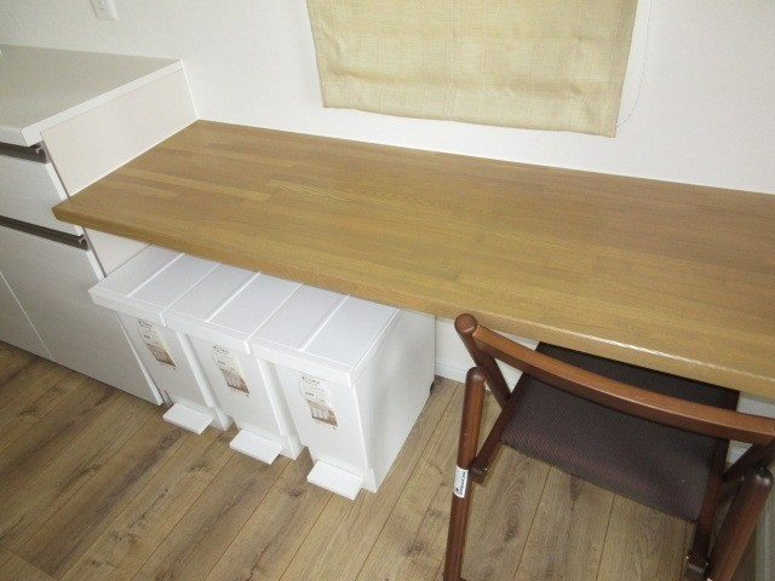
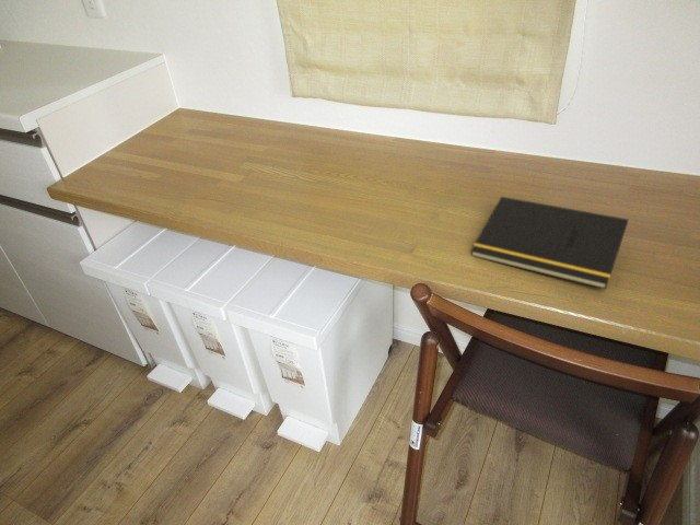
+ notepad (548, 237)
